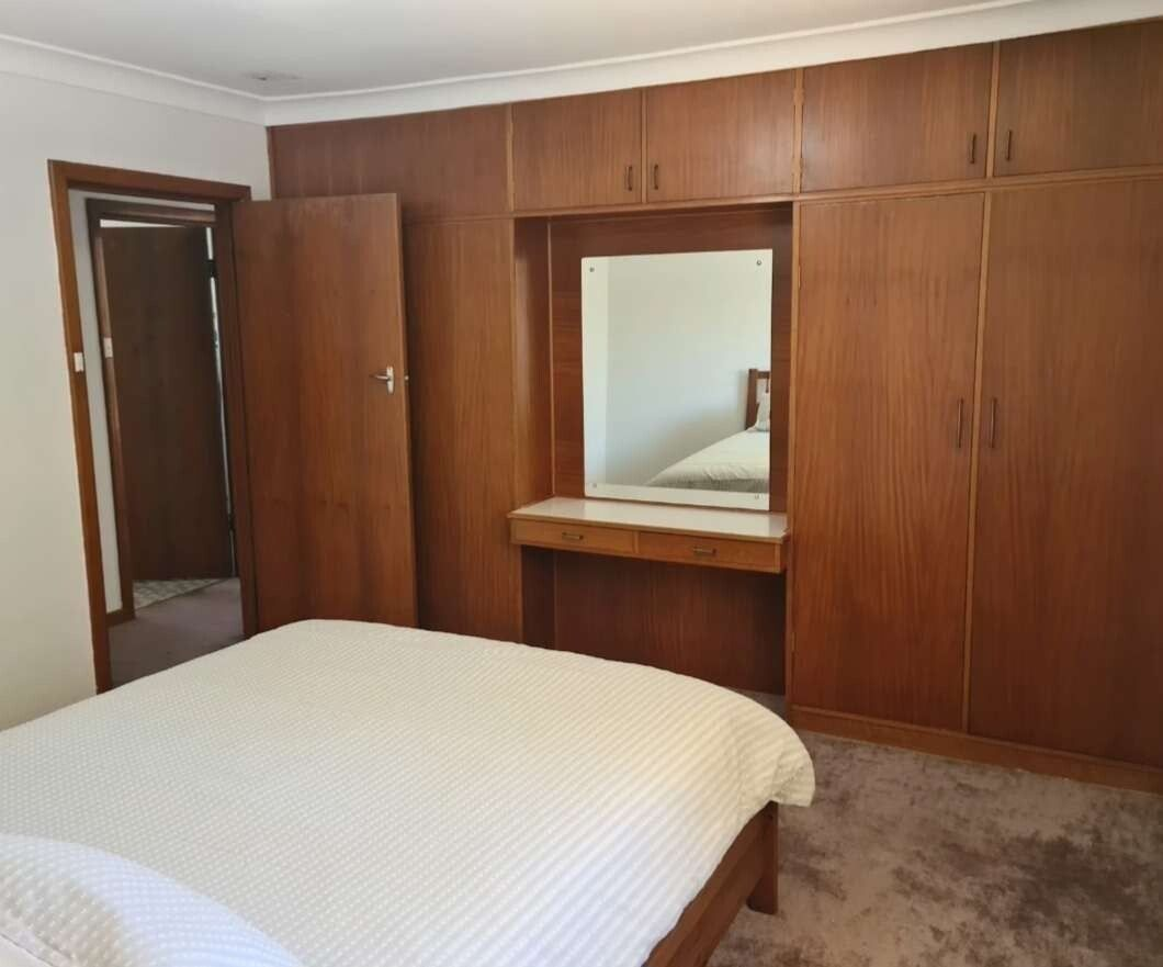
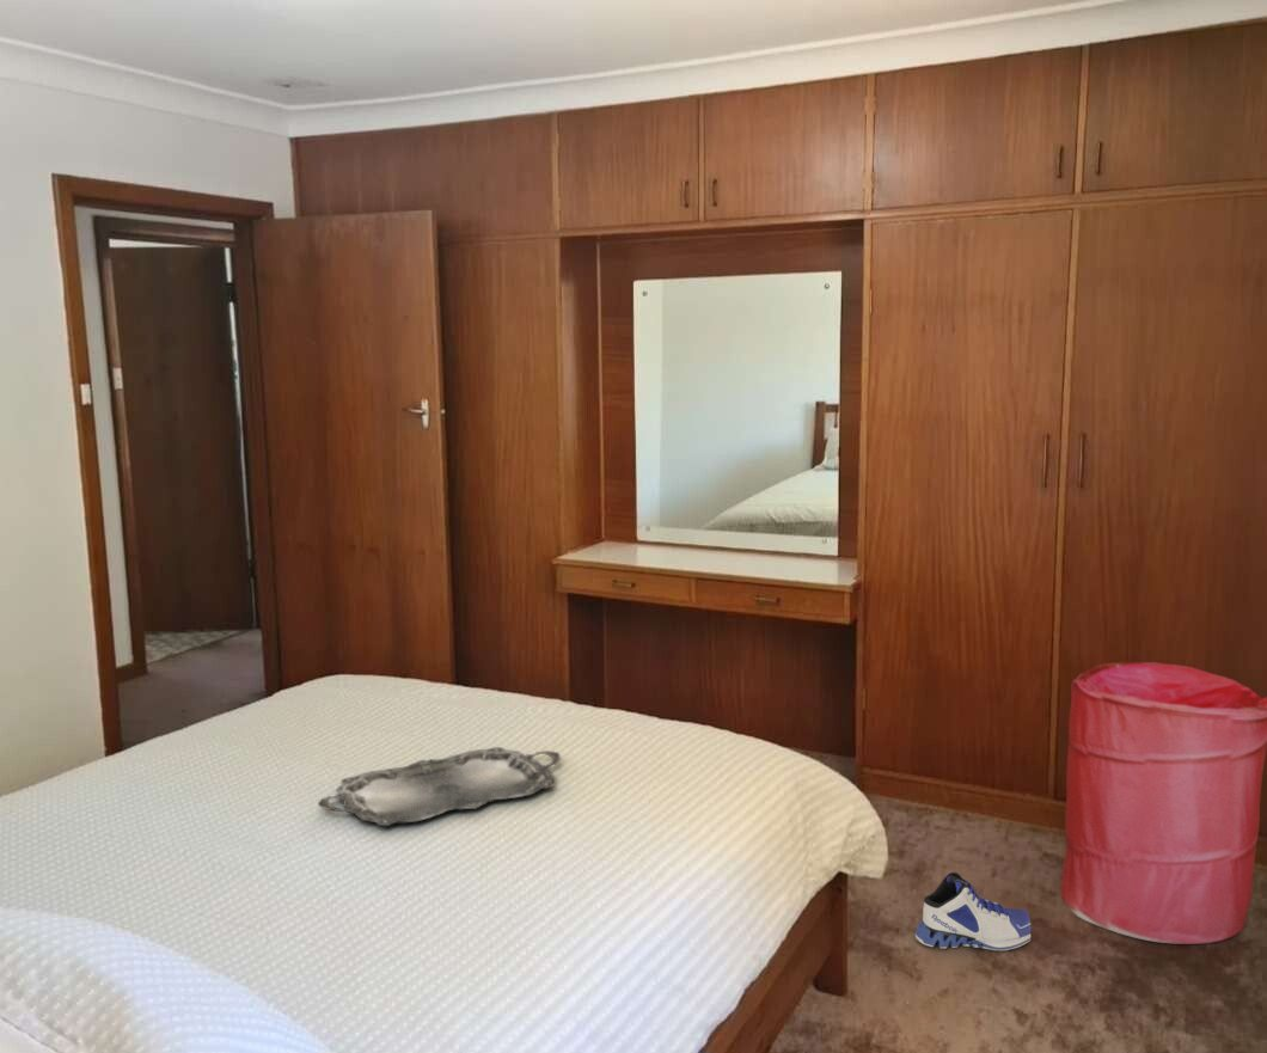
+ laundry hamper (1163, 791)
+ serving tray (446, 783)
+ sneaker (974, 910)
